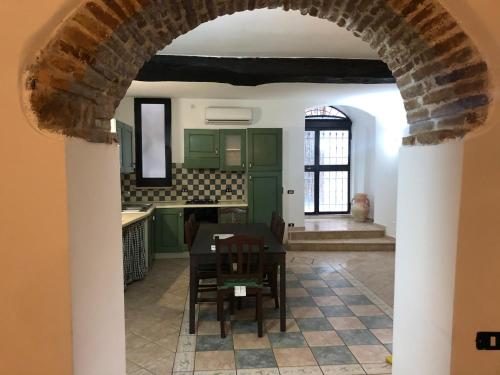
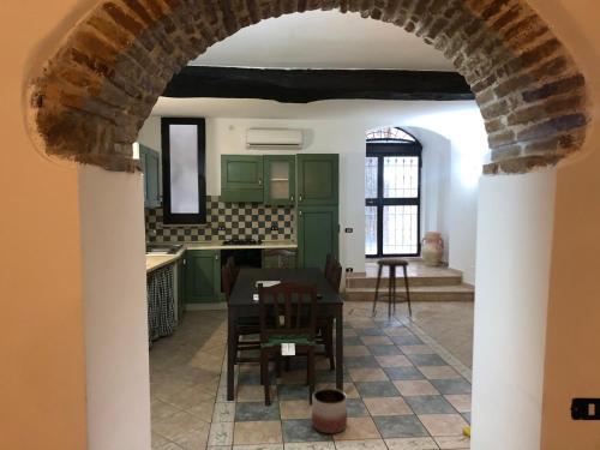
+ planter (329, 410)
+ stool (391, 287)
